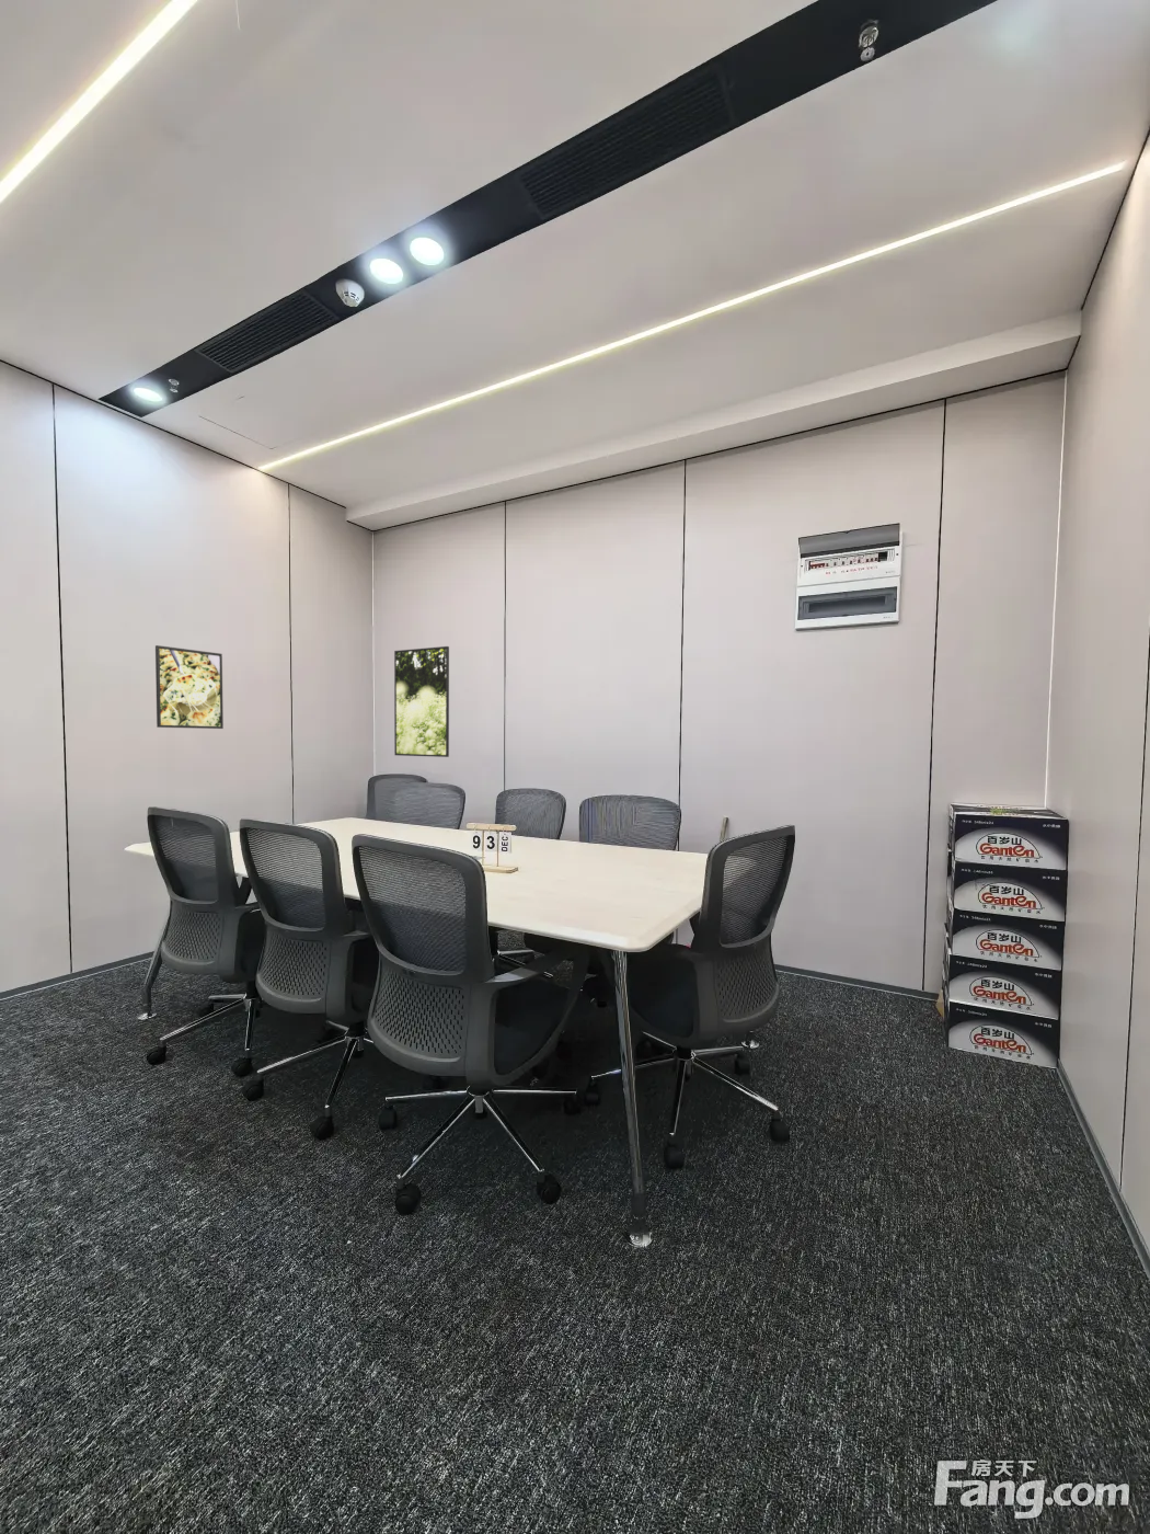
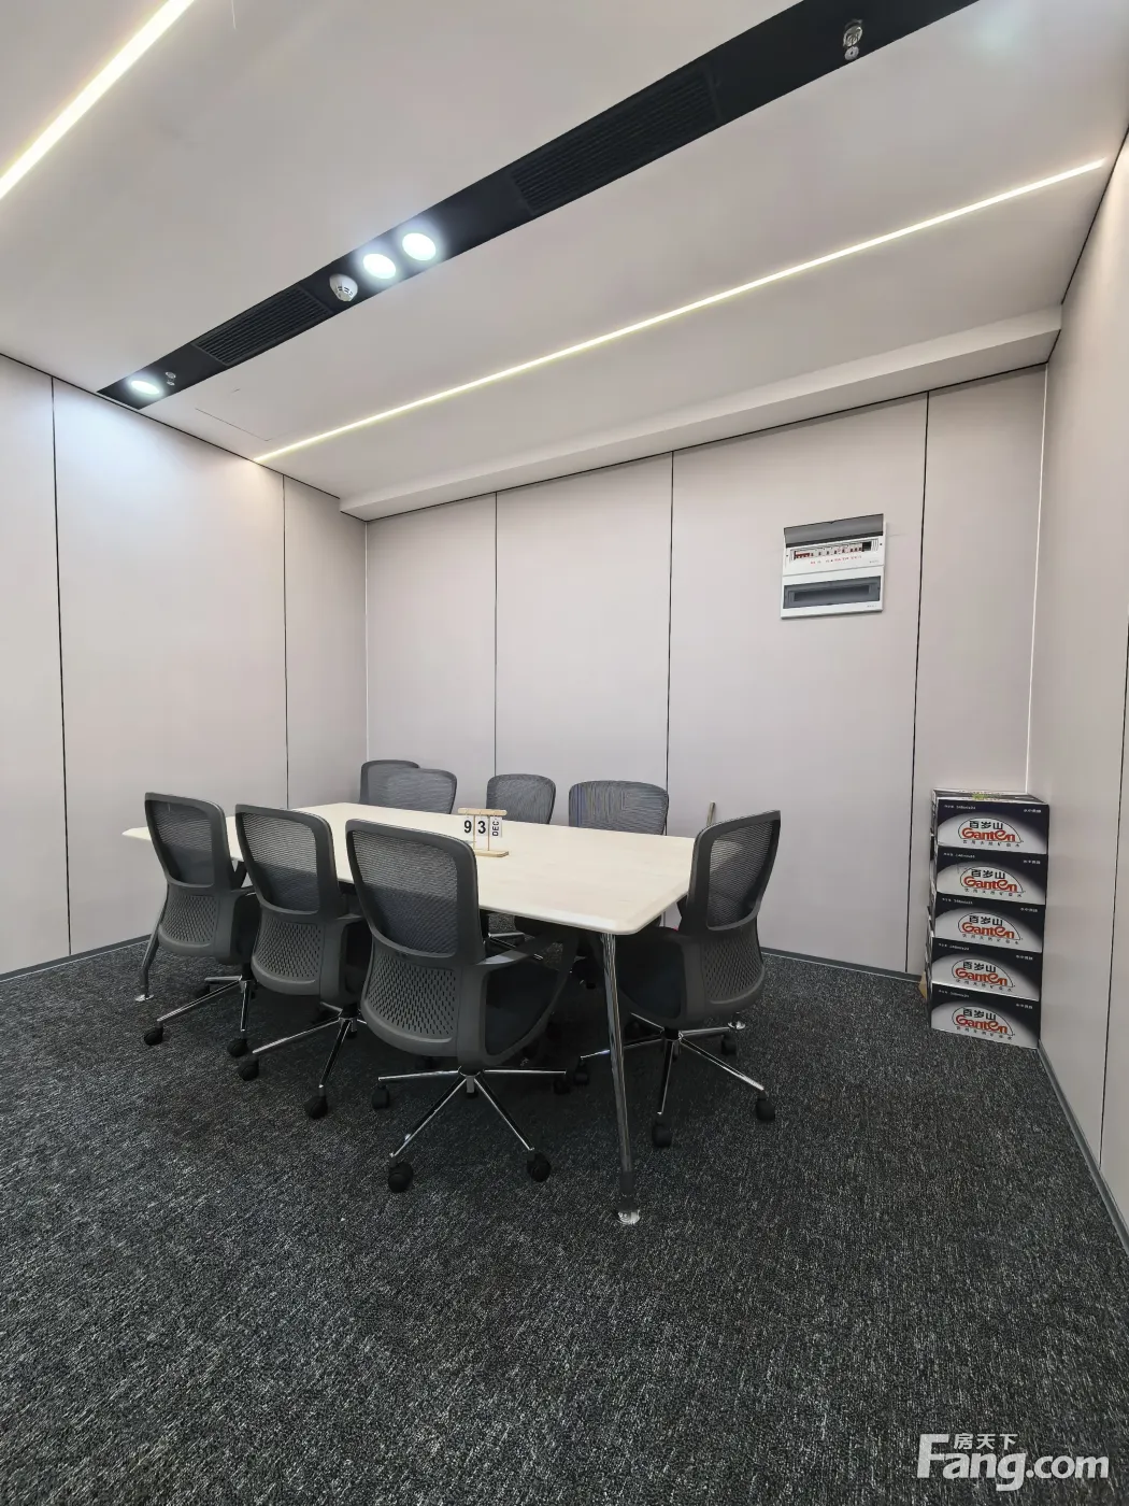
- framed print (191, 688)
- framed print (420, 702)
